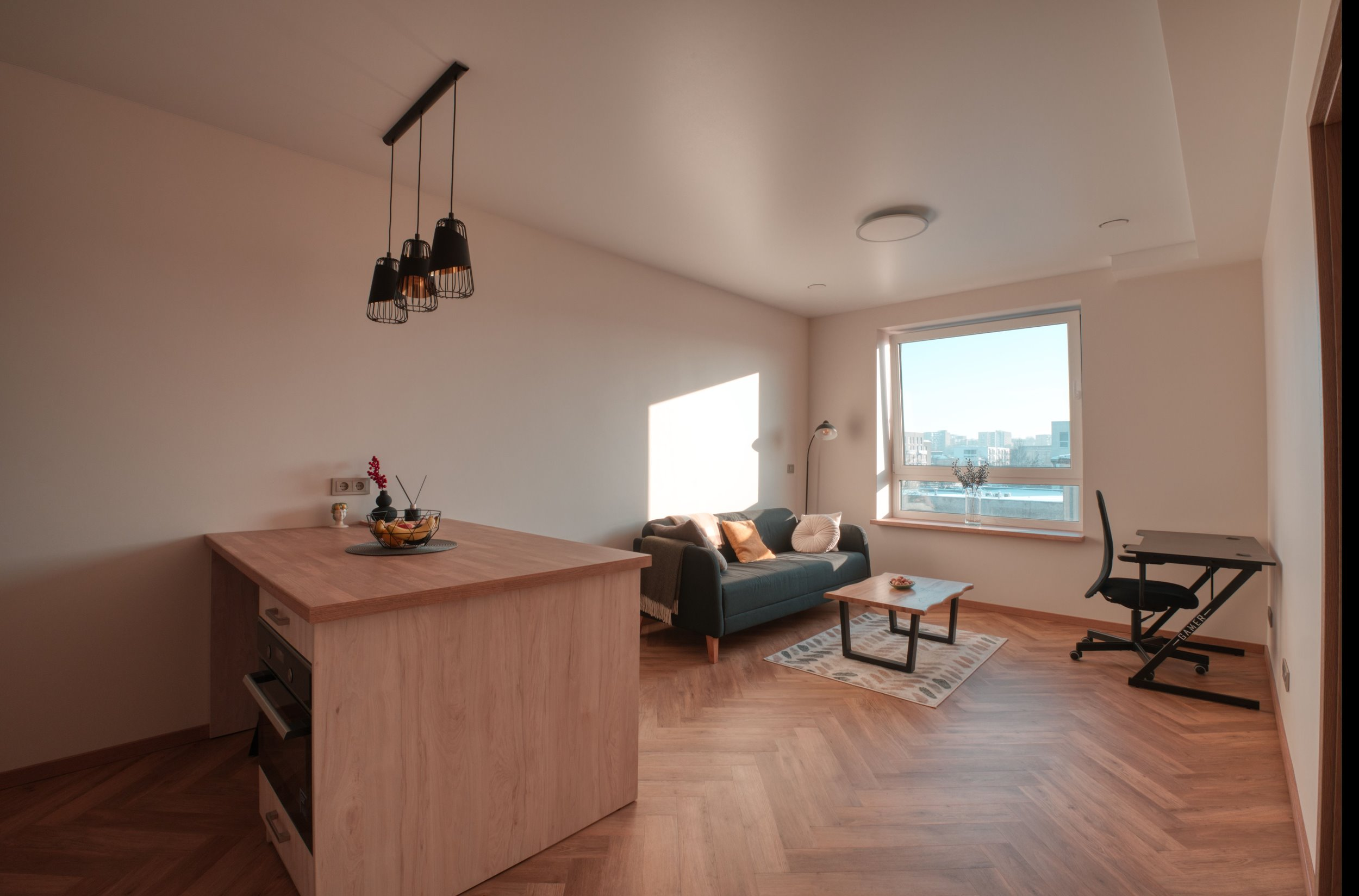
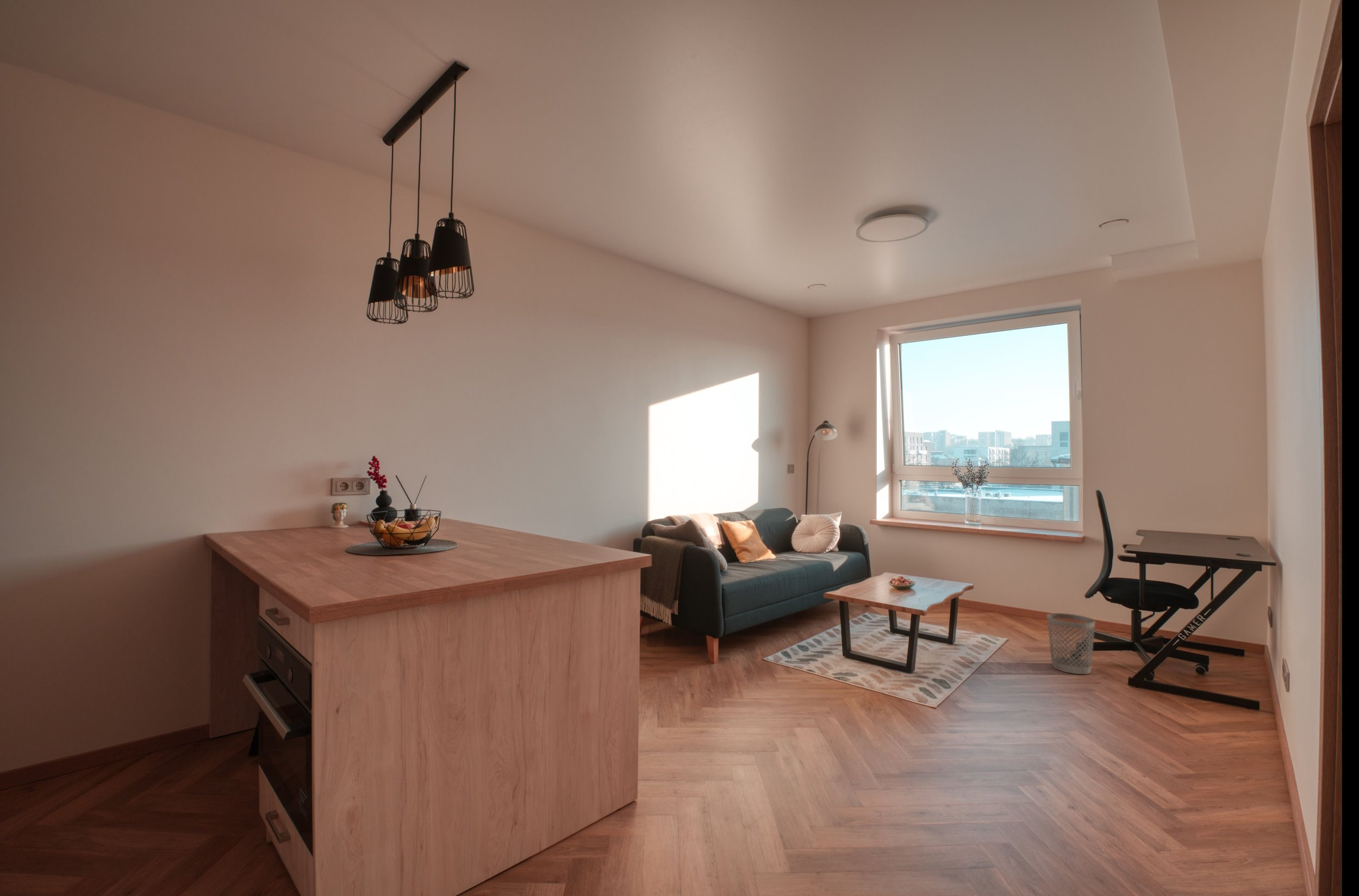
+ wastebasket (1070, 644)
